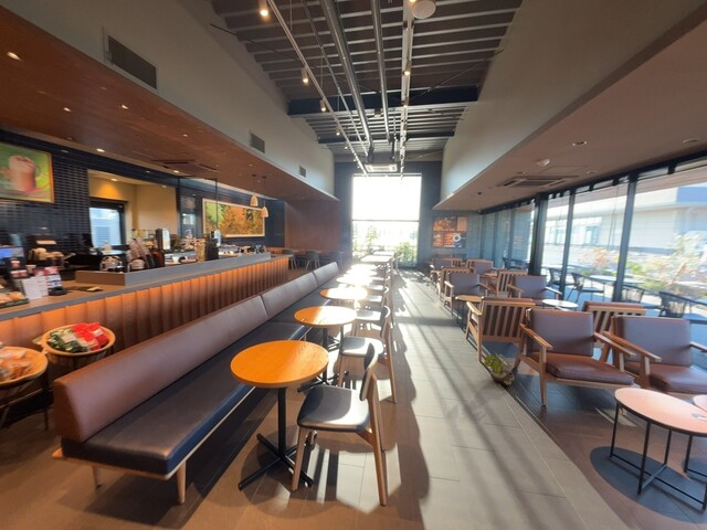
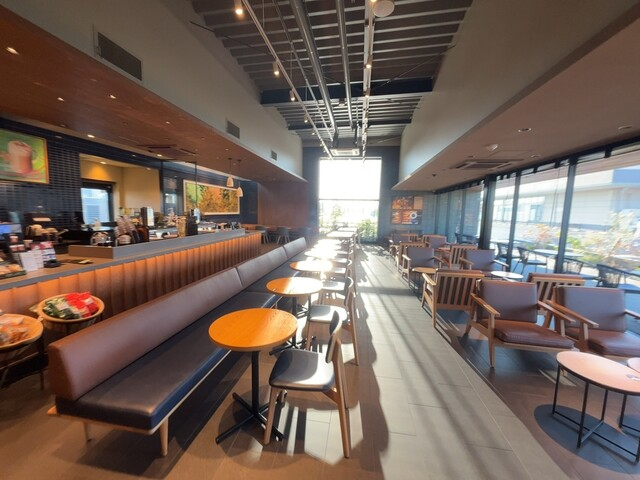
- potted plant (499, 369)
